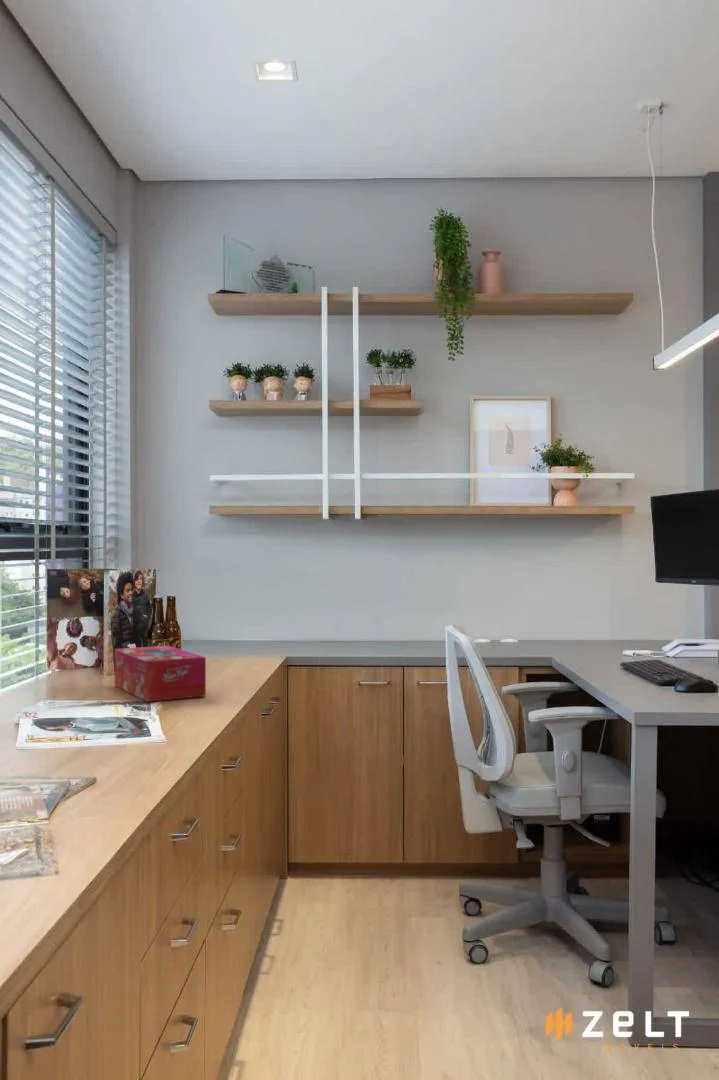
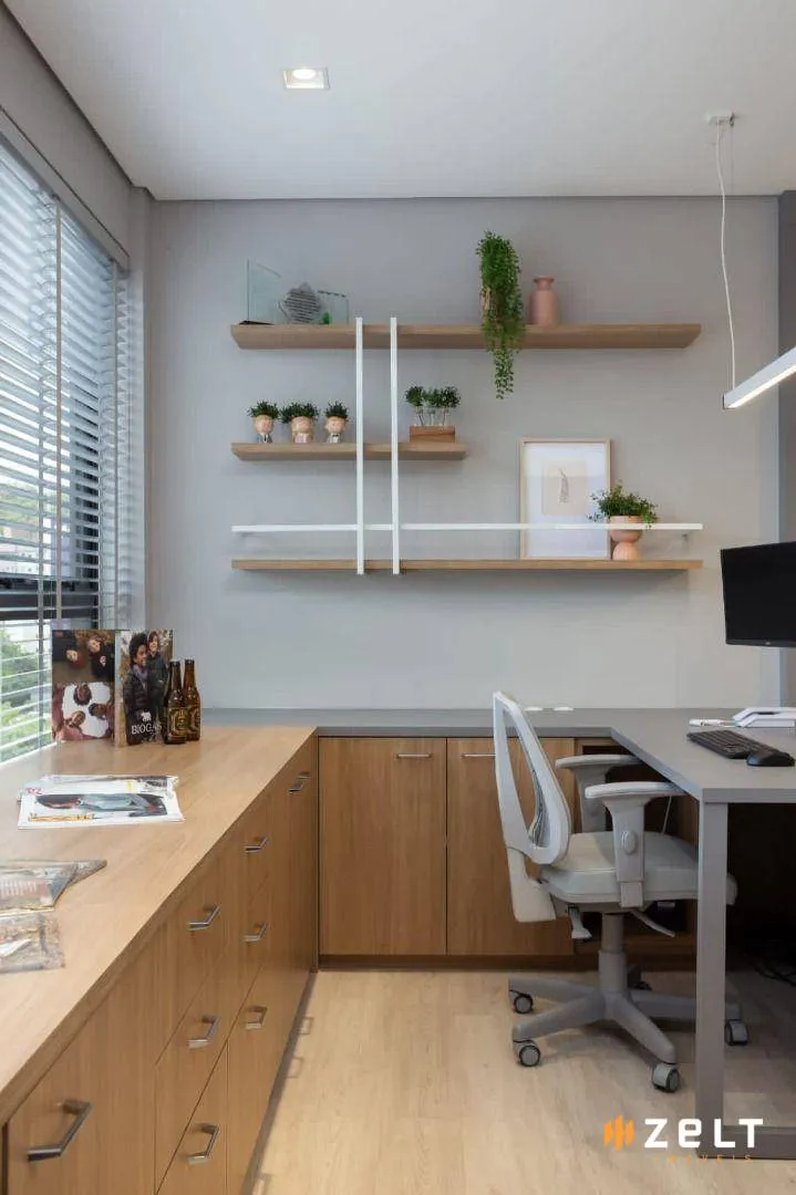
- tissue box (158, 671)
